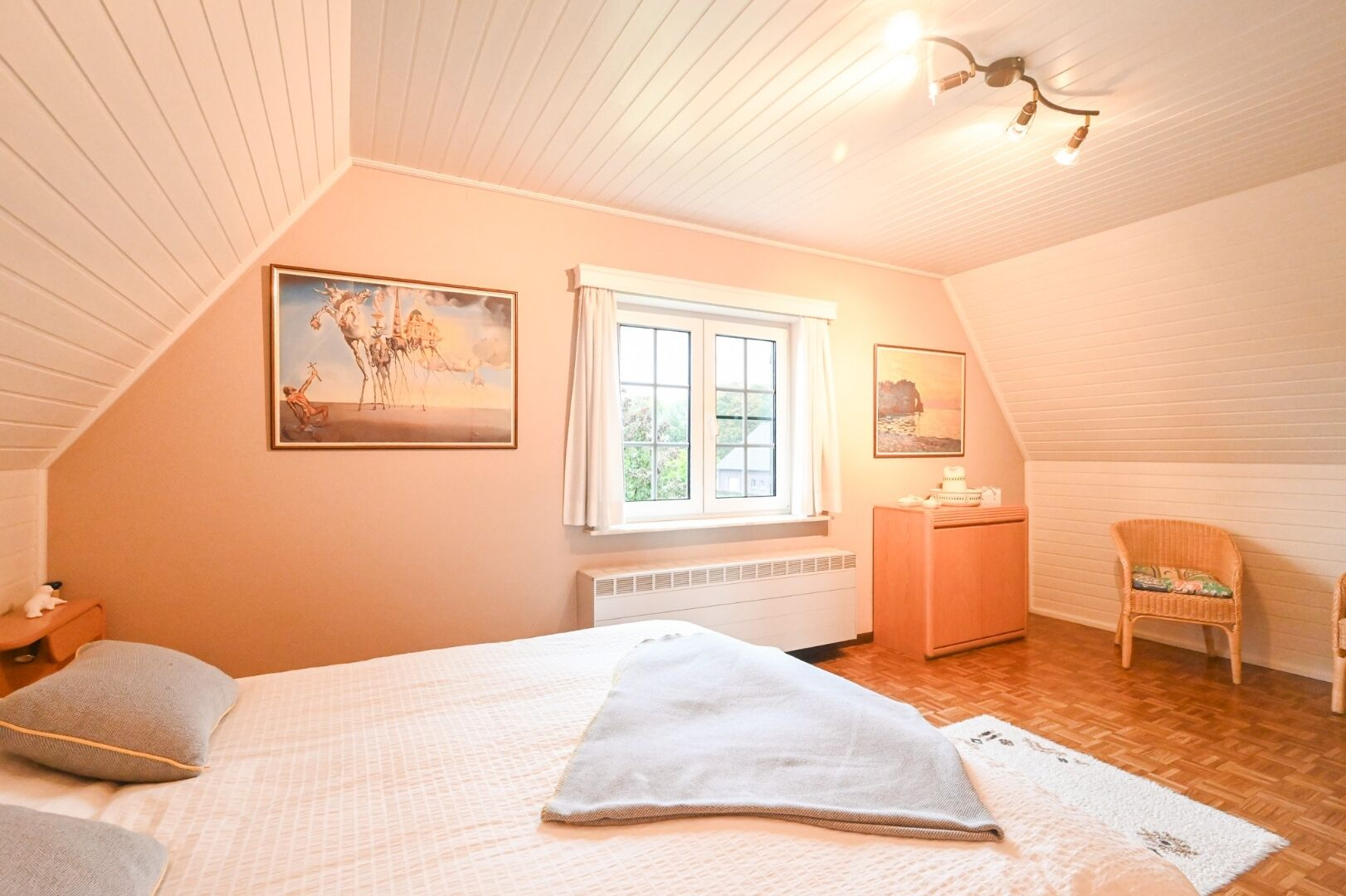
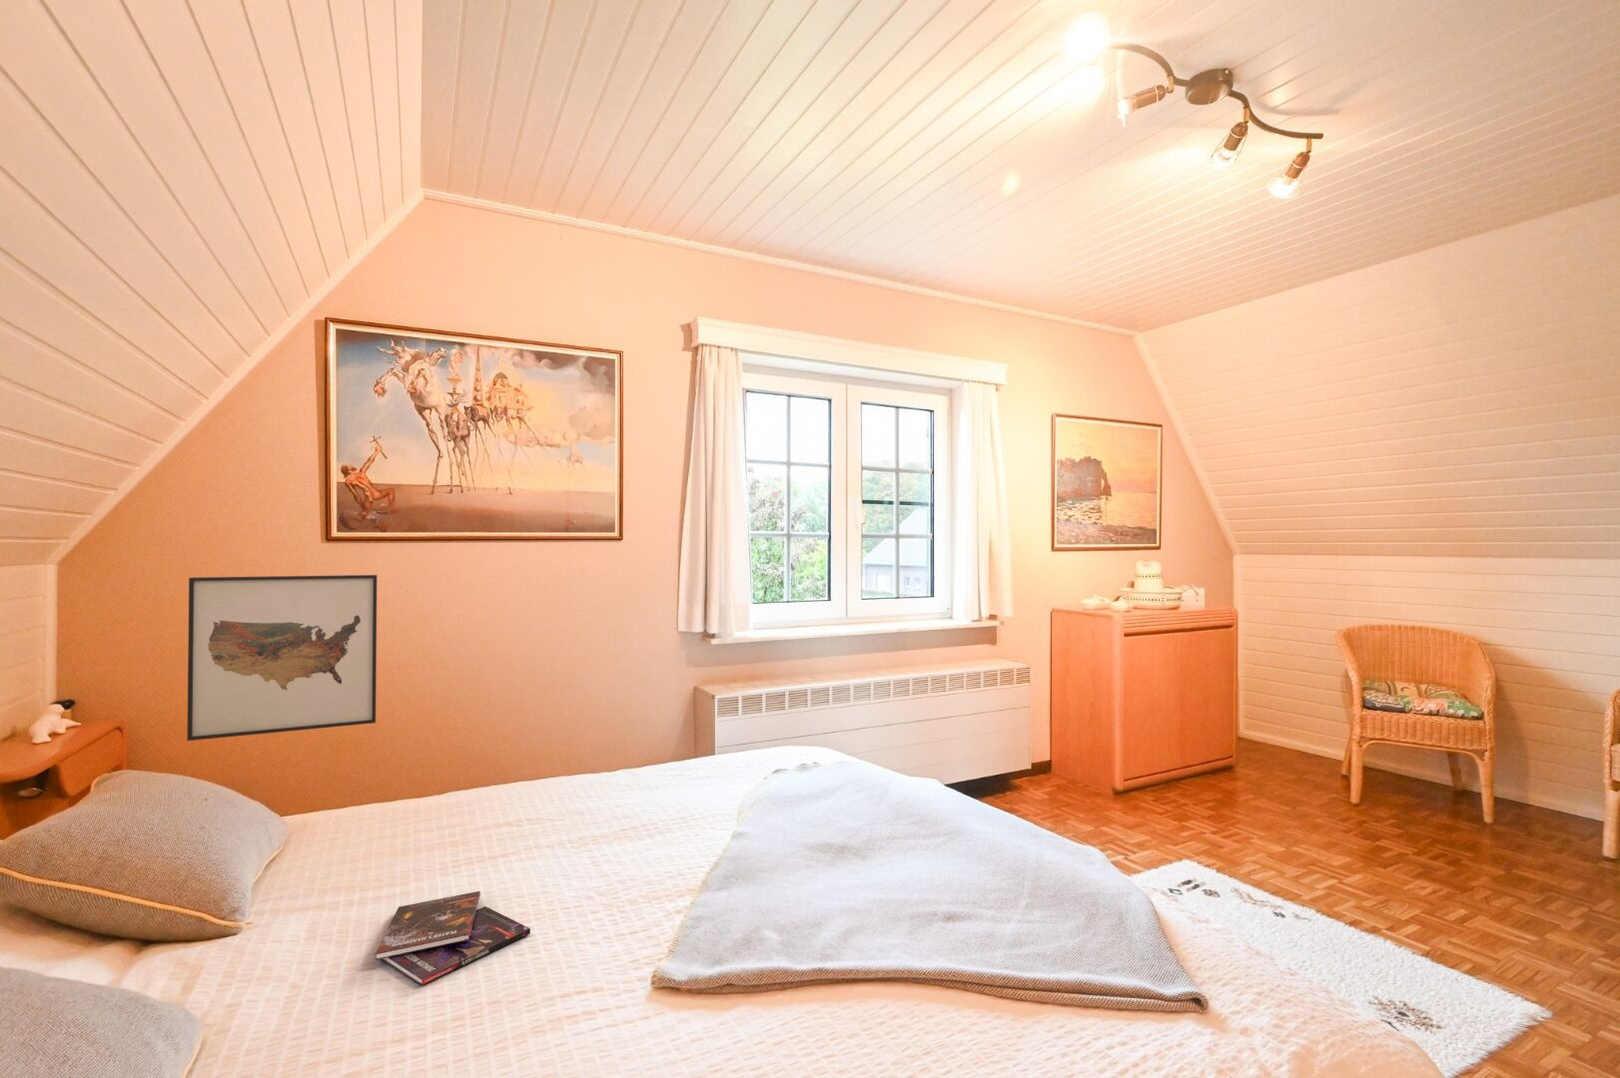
+ booklet (456, 929)
+ wall art (286, 653)
